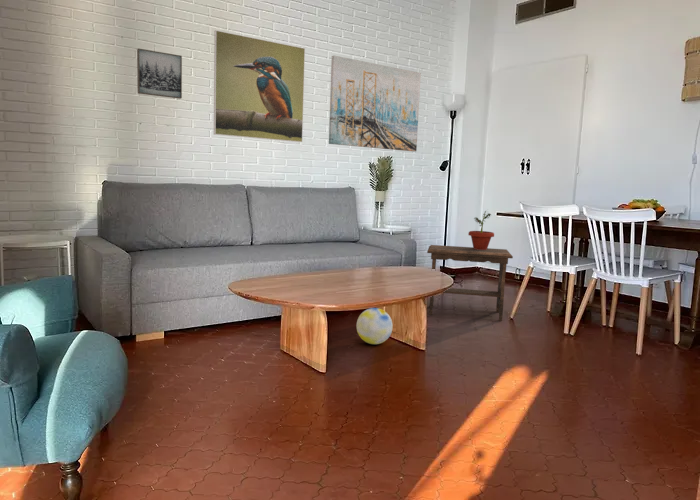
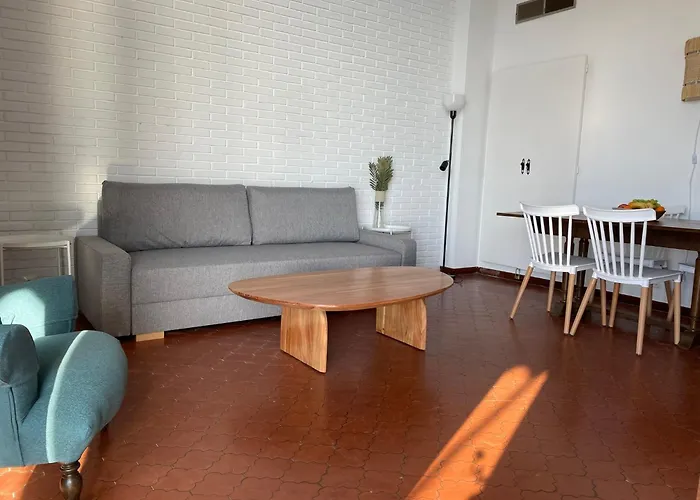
- ball (374, 325)
- wall art (376, 106)
- potted plant (481, 229)
- footstool (466, 289)
- wall art (159, 74)
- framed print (260, 89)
